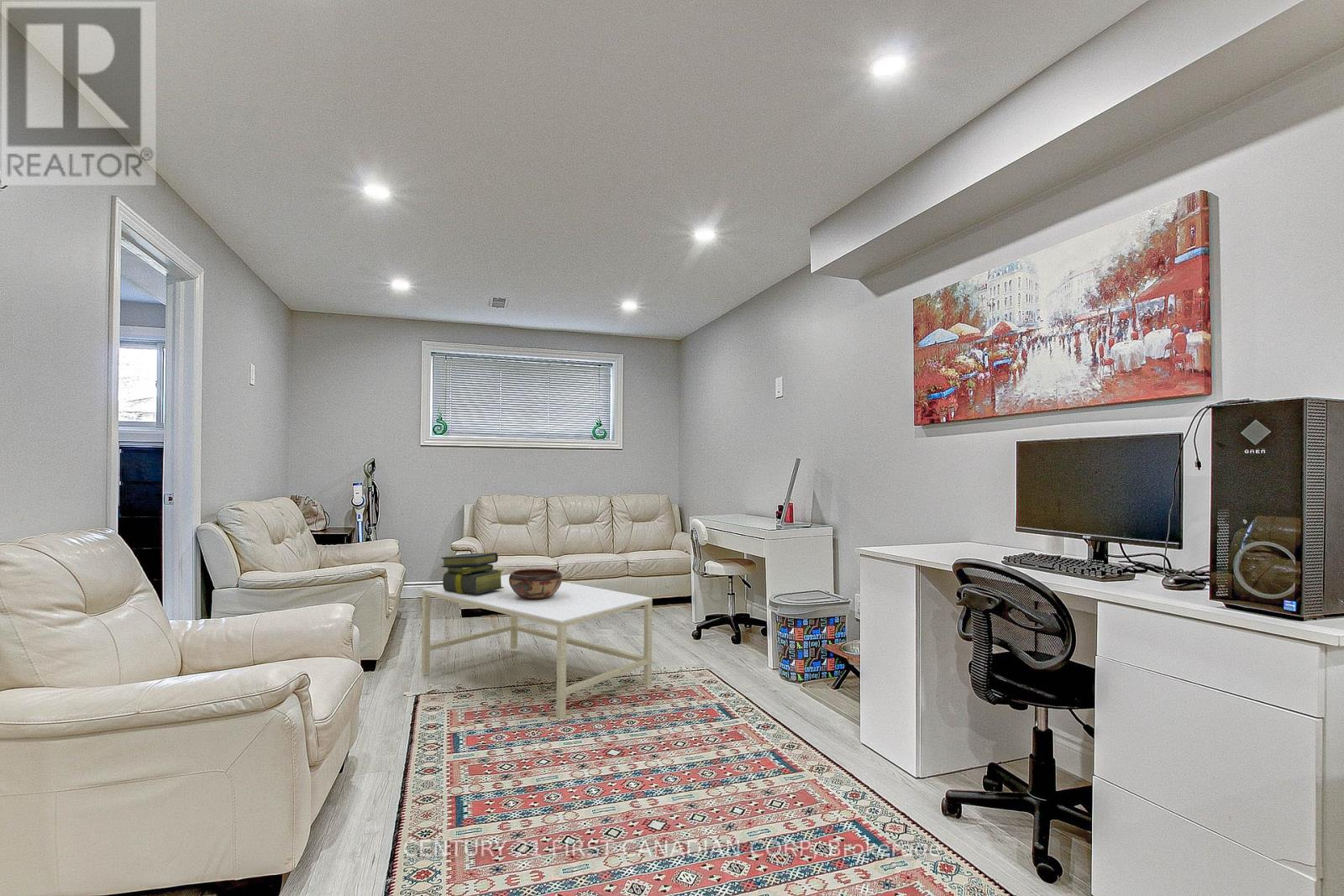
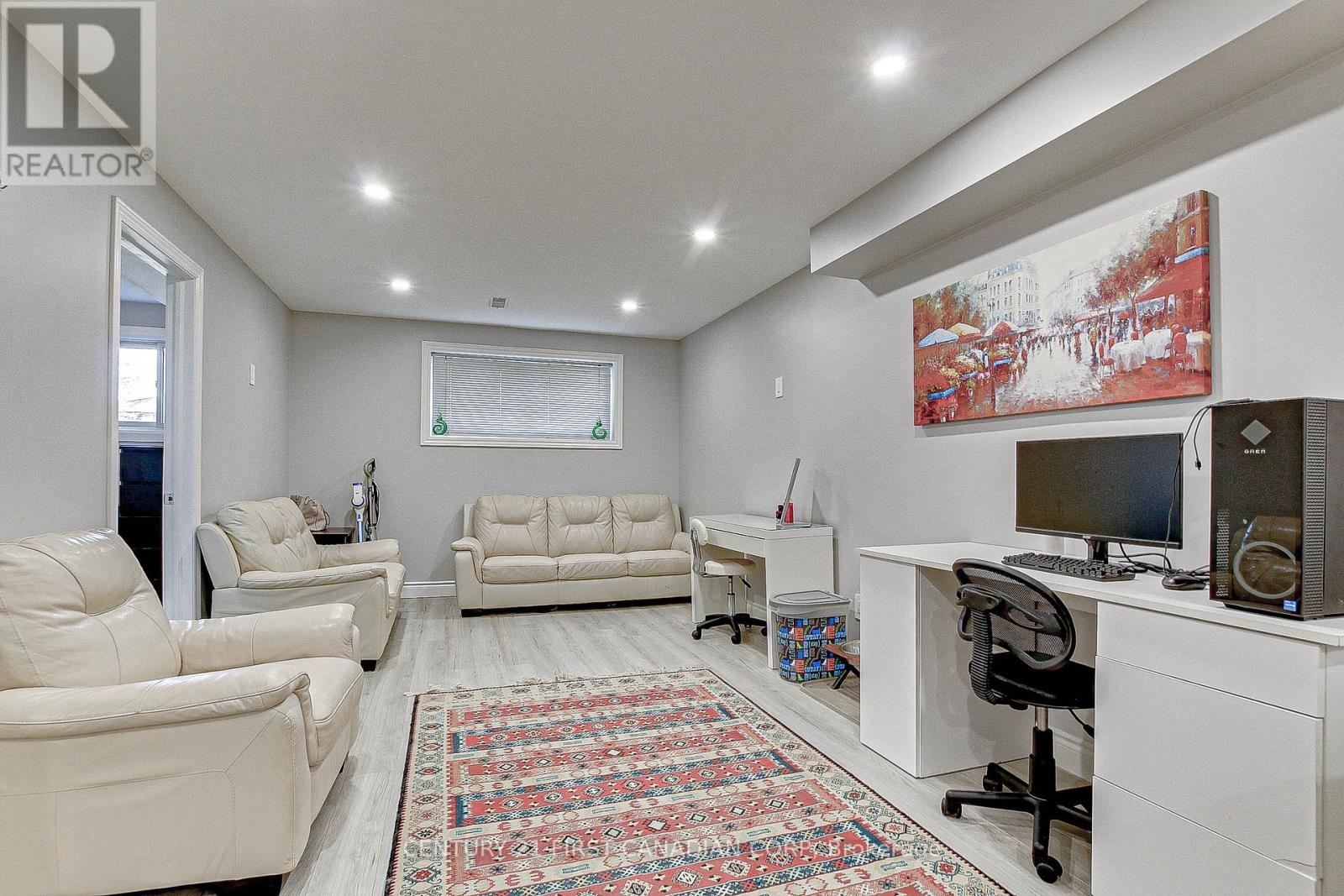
- coffee table (535, 635)
- stack of books (470, 571)
- decorative bowl (535, 584)
